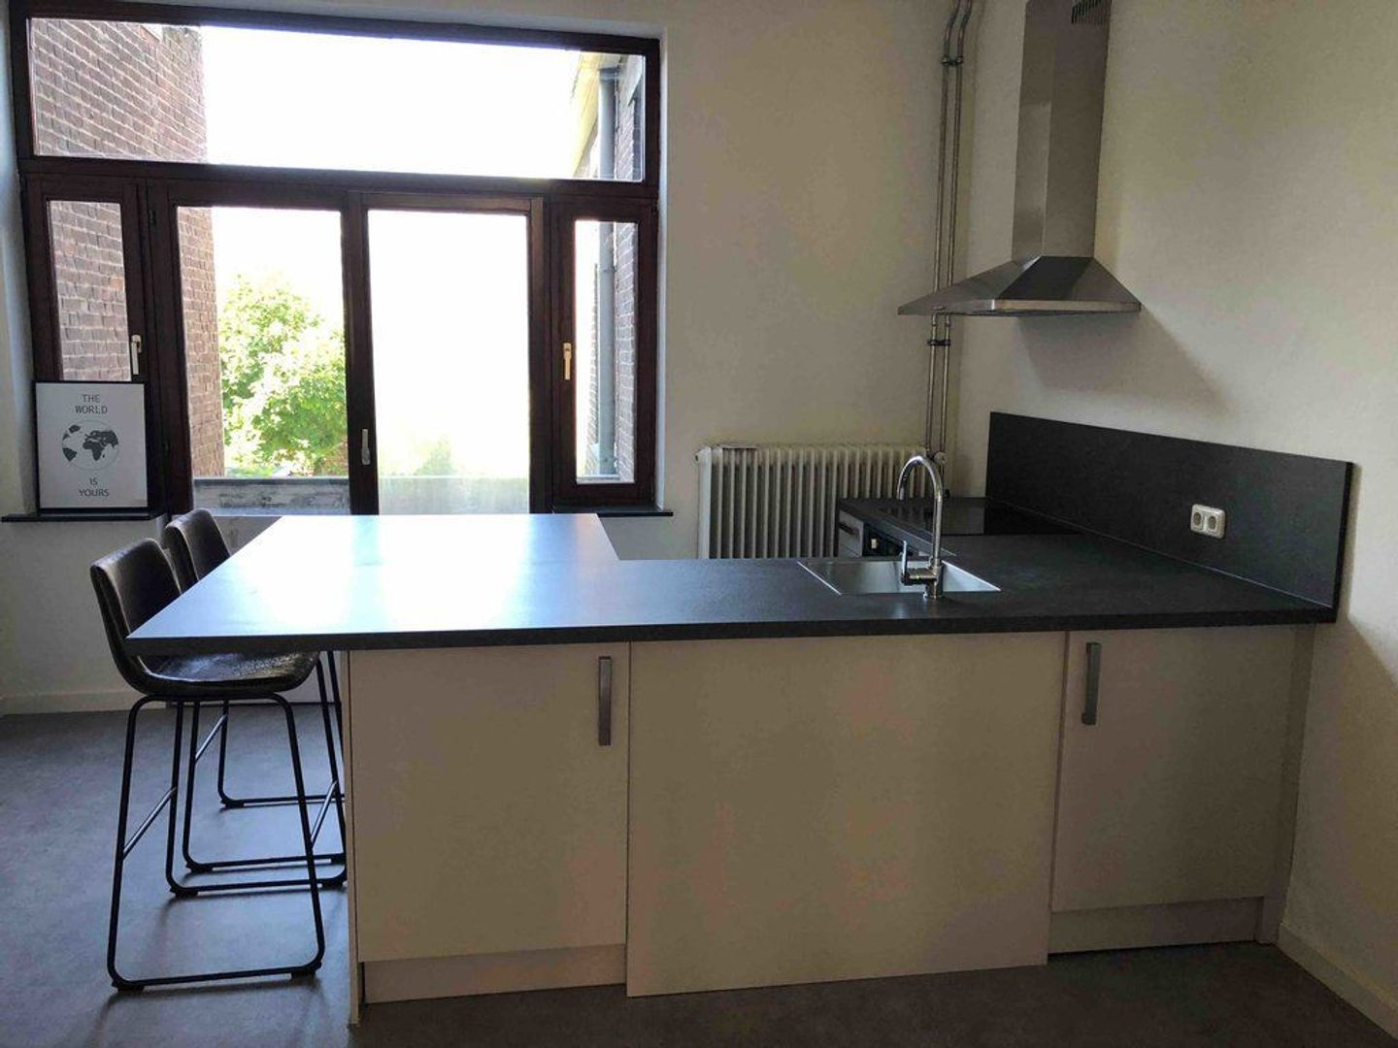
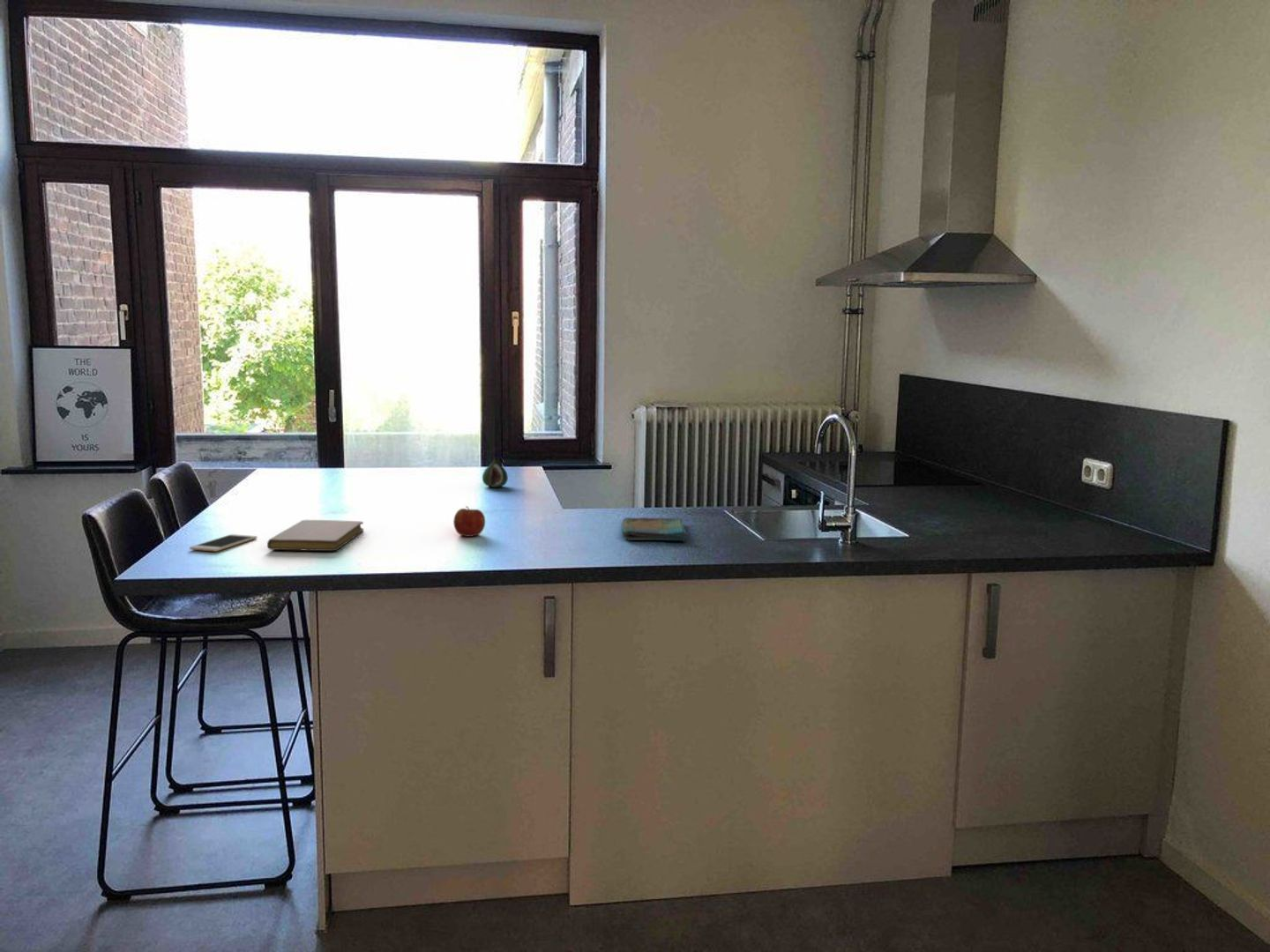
+ dish towel (653, 527)
+ notebook (318, 534)
+ cell phone (224, 542)
+ fruit (495, 472)
+ fruit (469, 520)
